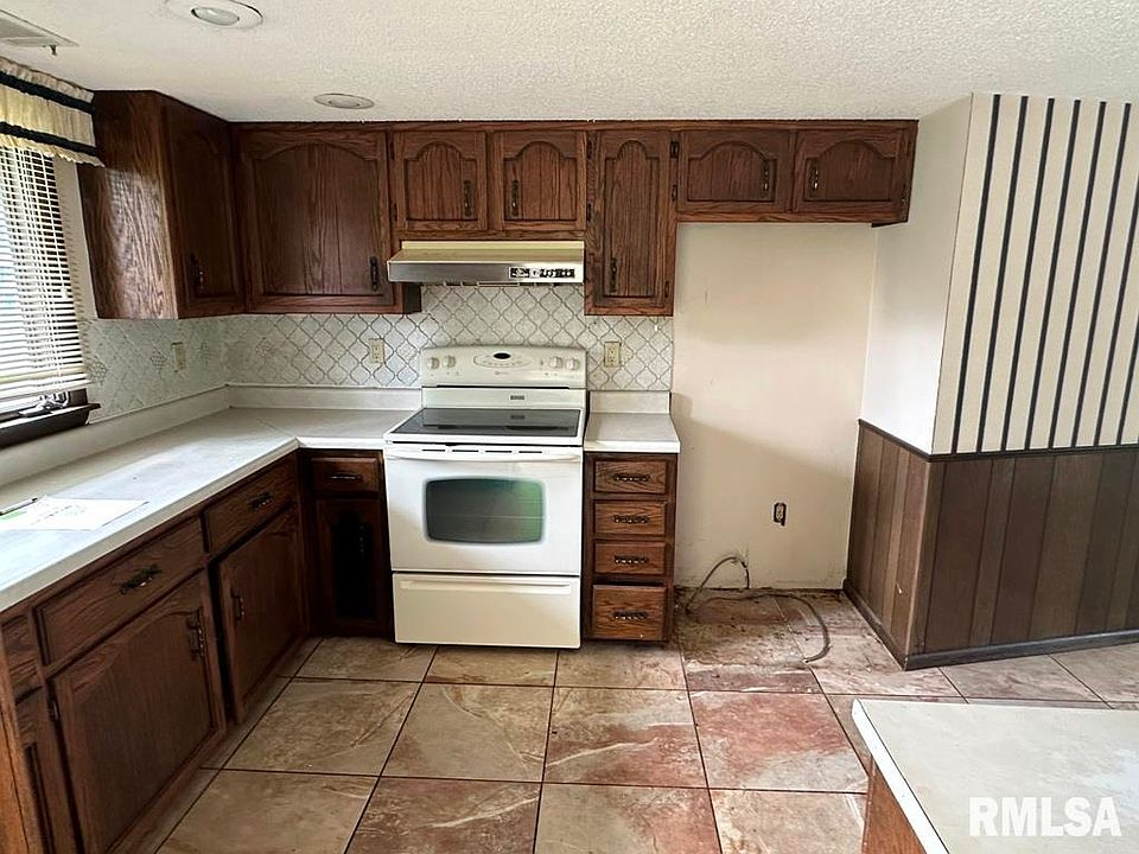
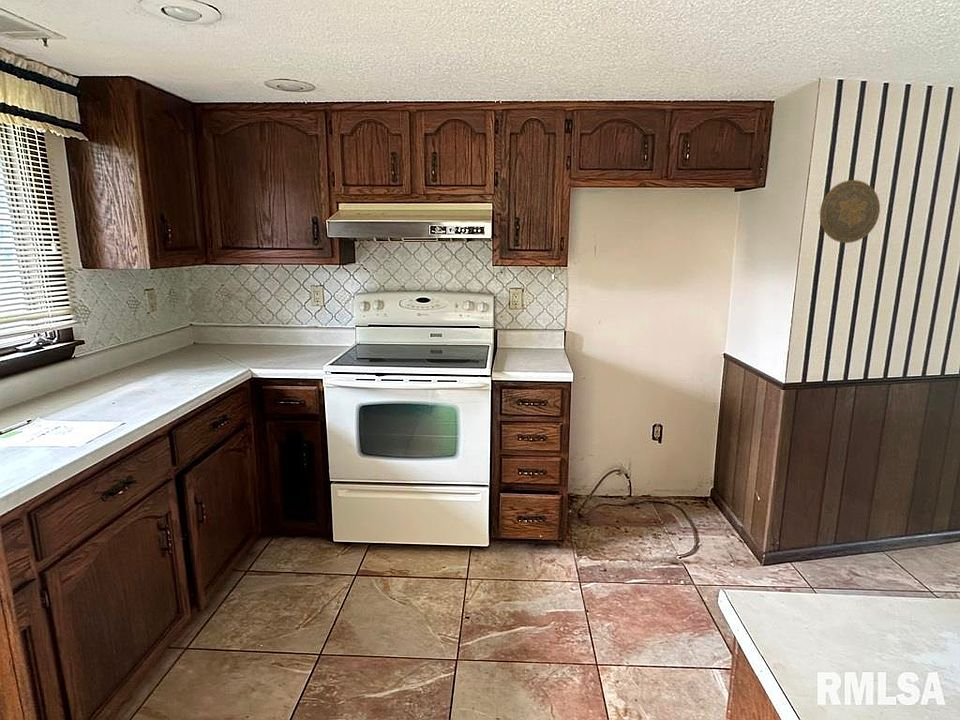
+ decorative plate (851, 211)
